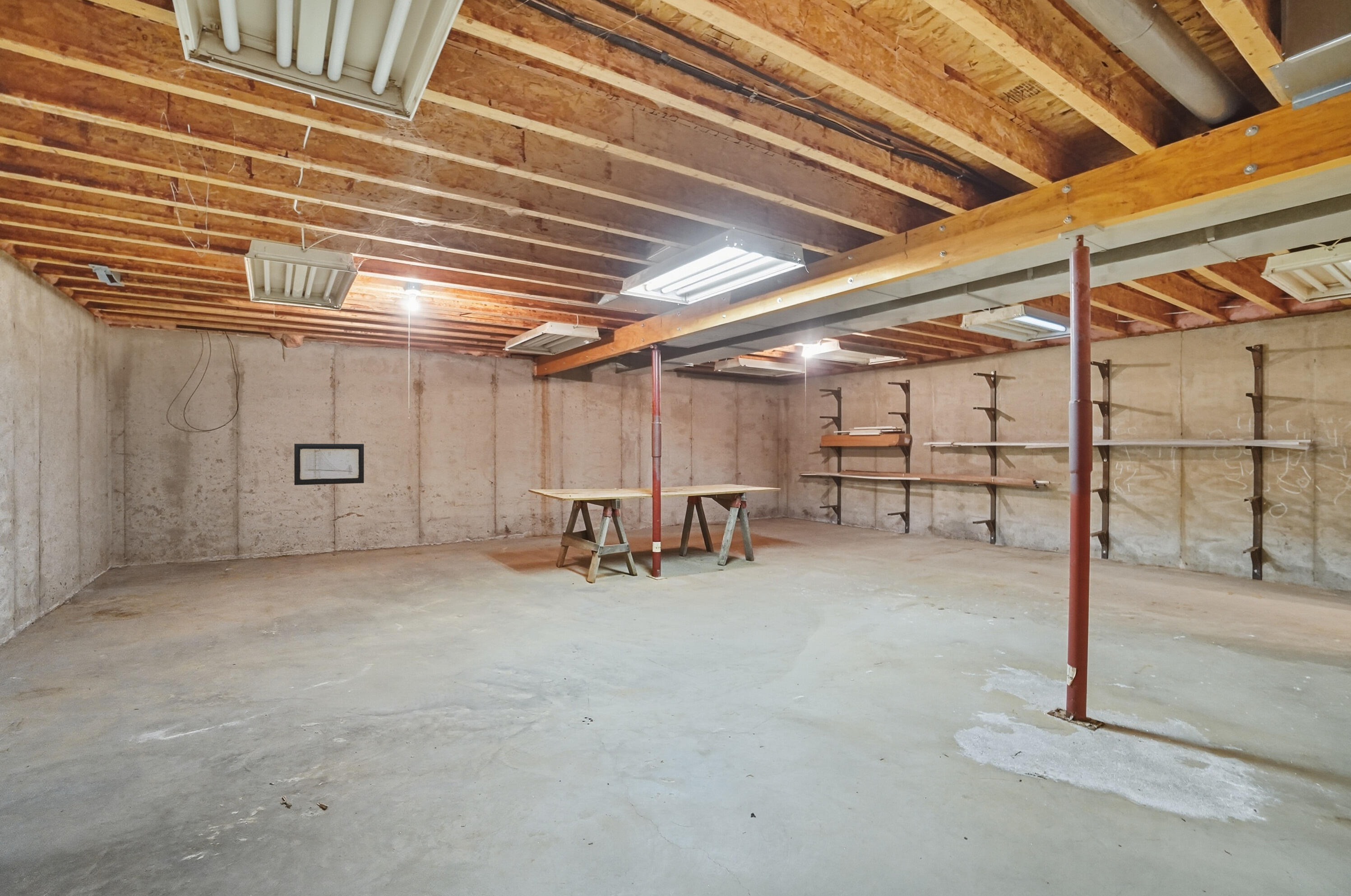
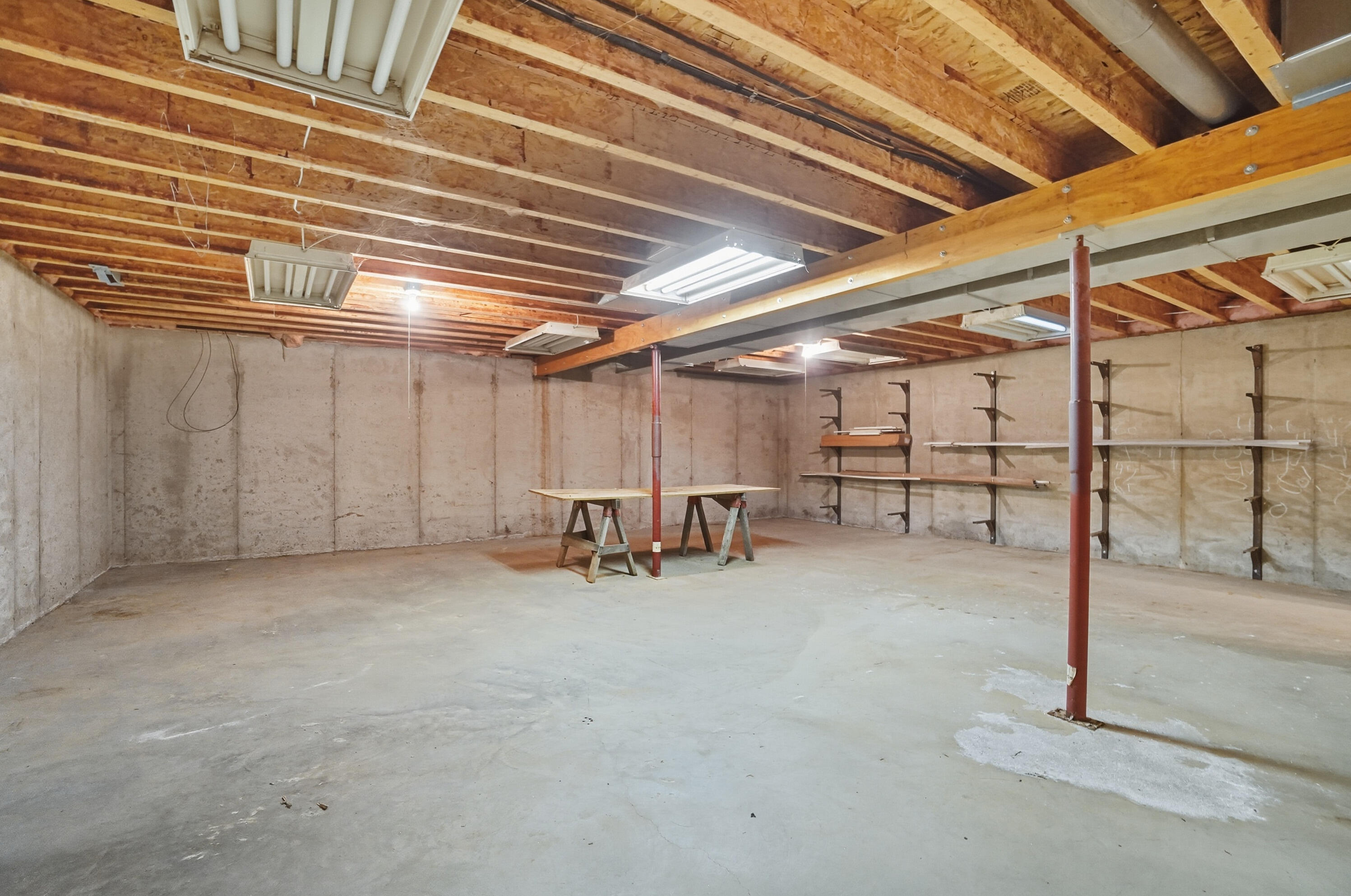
- wall art (330, 464)
